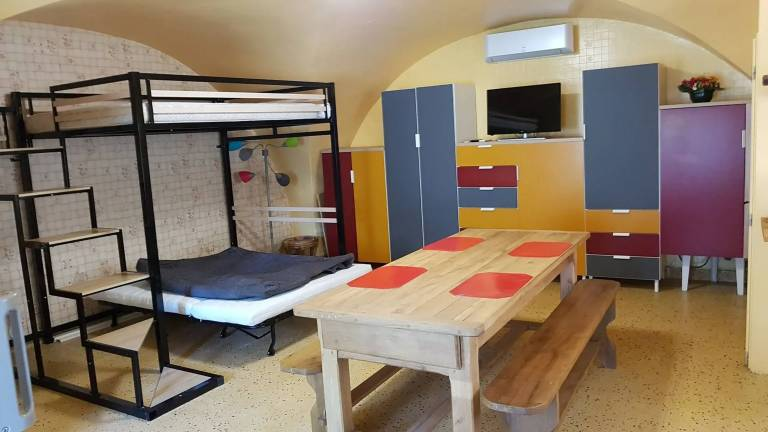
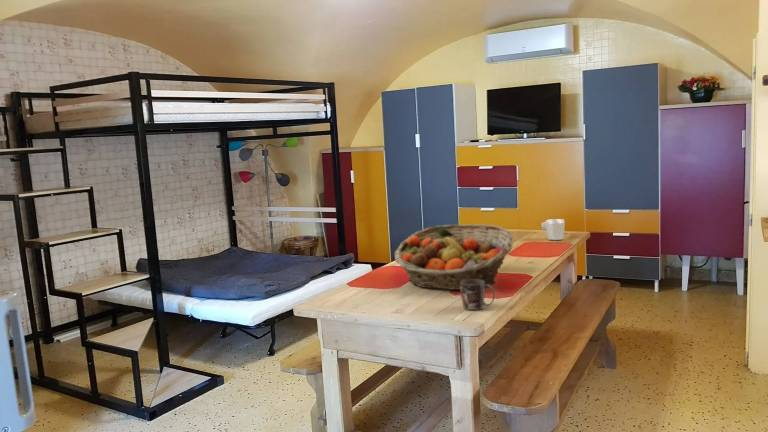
+ fruit basket (453, 255)
+ mug (553, 229)
+ mug (477, 294)
